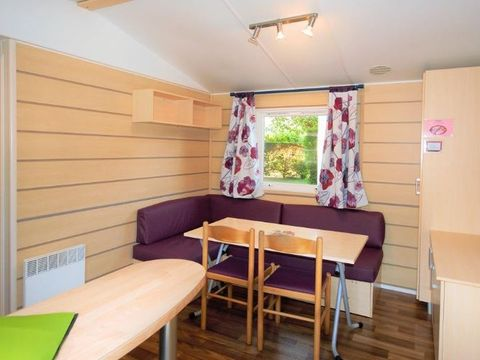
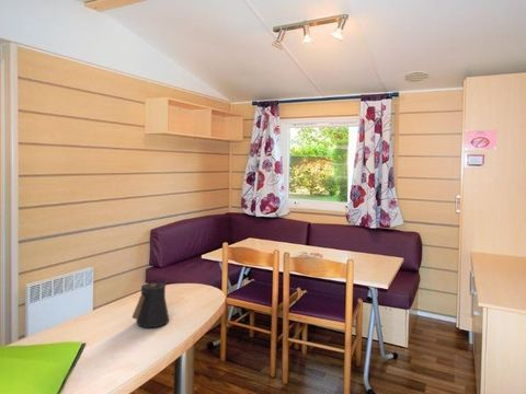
+ kettle (151, 303)
